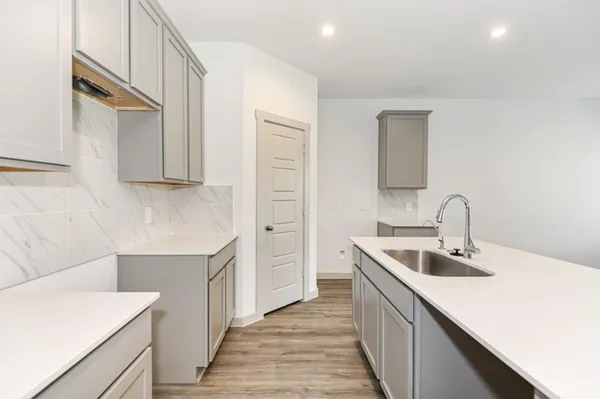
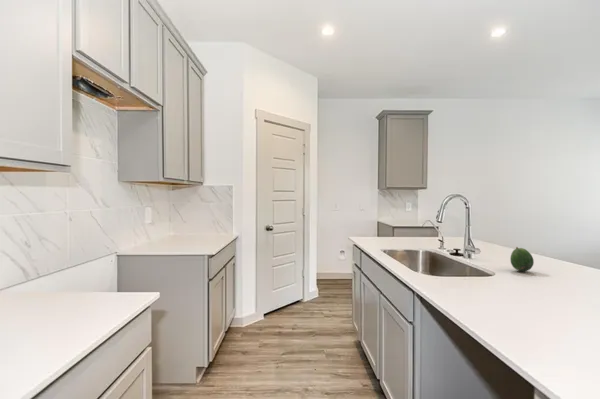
+ fruit (521, 259)
